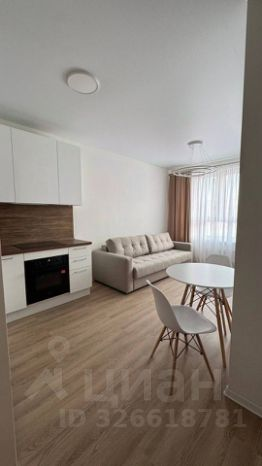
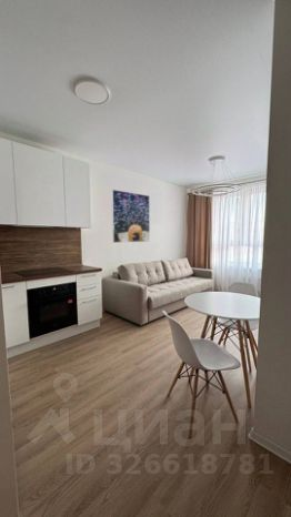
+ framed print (131, 217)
